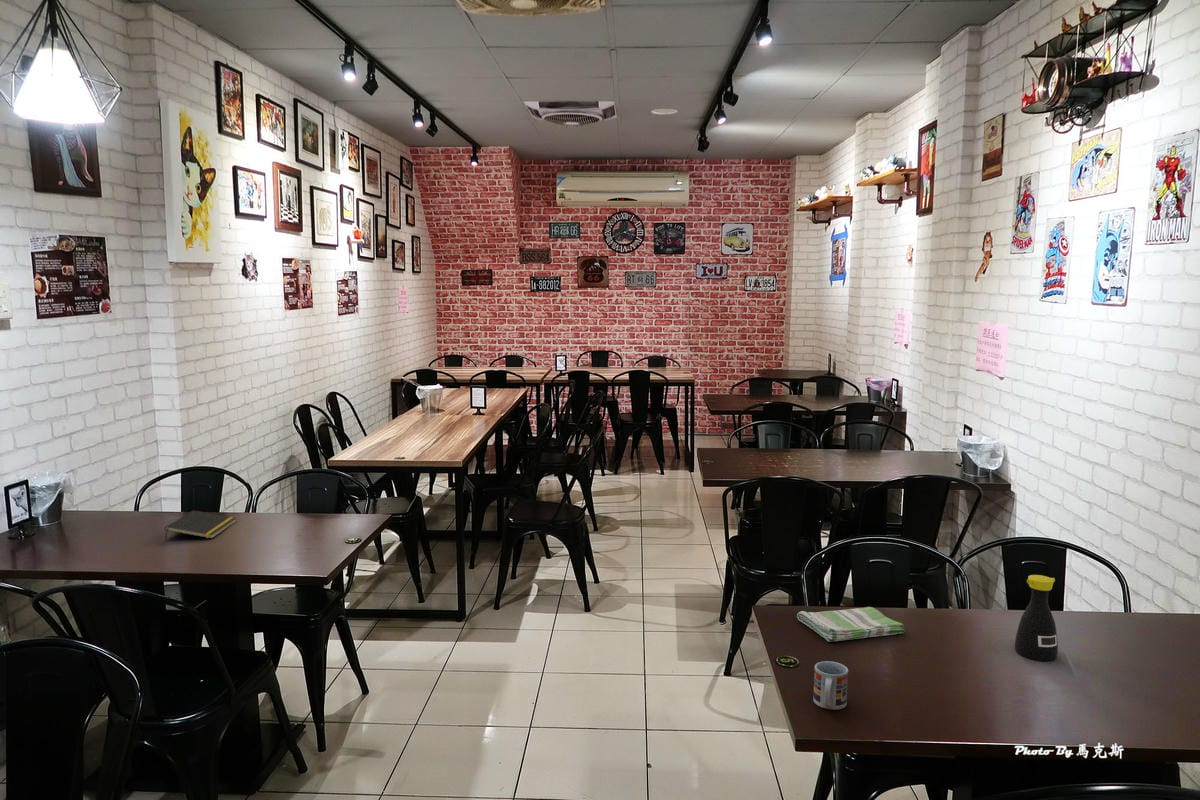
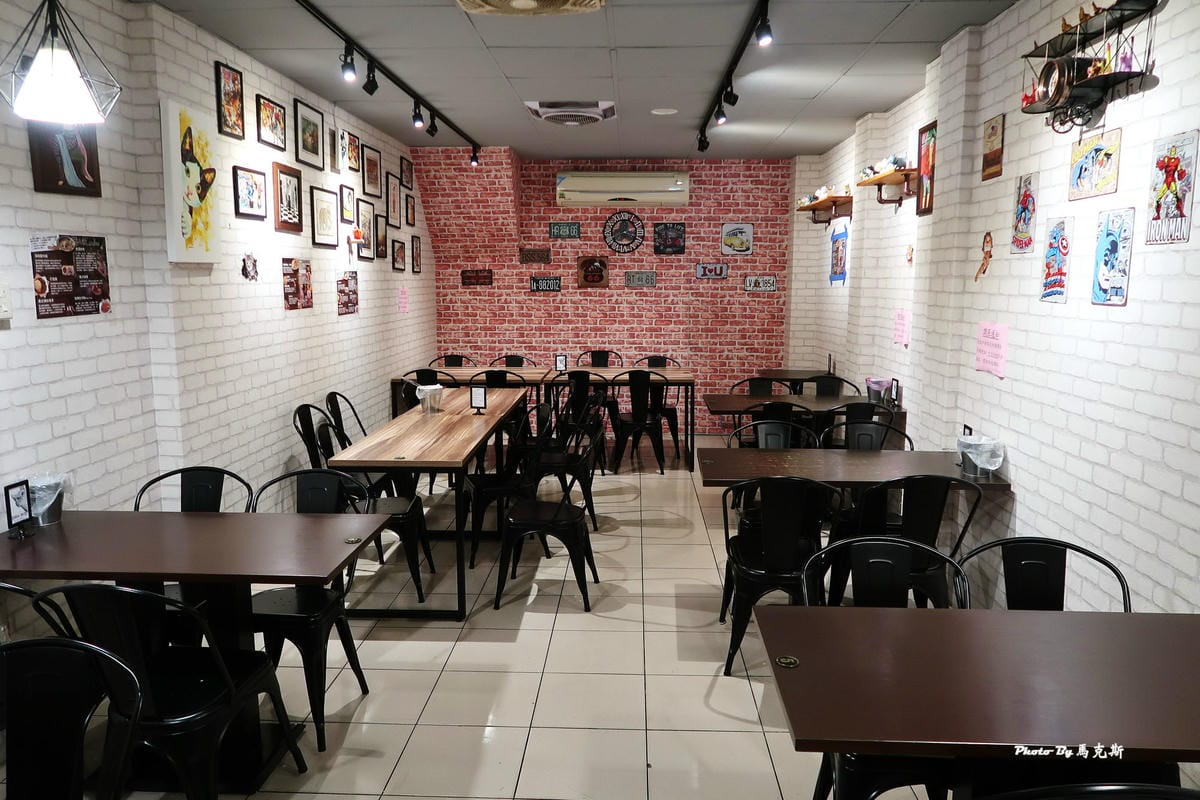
- cup (830, 687)
- notepad (202, 523)
- bottle (1038, 616)
- dish towel (849, 620)
